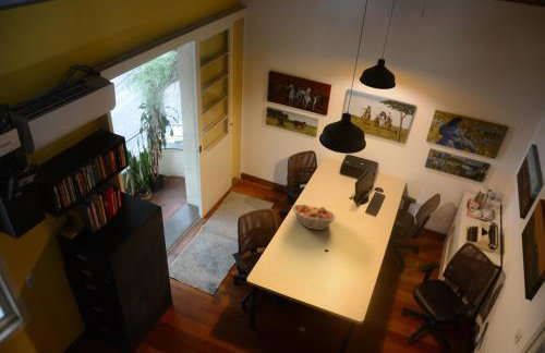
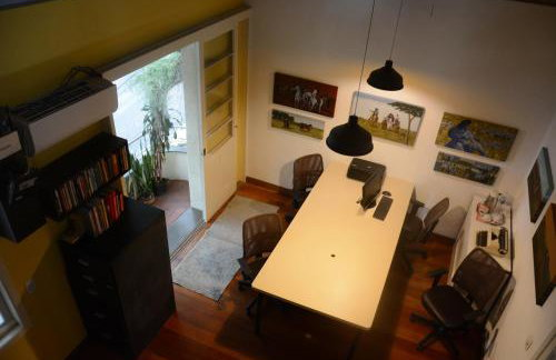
- fruit basket (313, 215)
